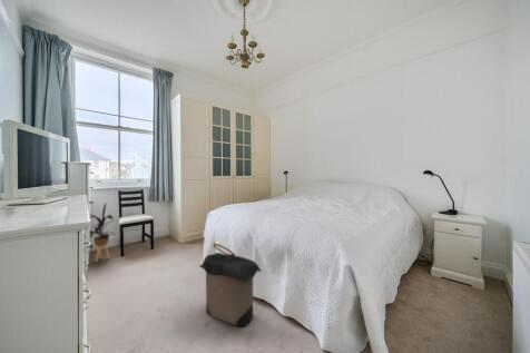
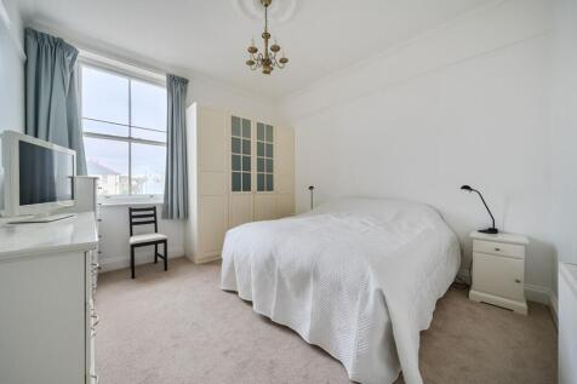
- house plant (98, 232)
- laundry hamper (230, 277)
